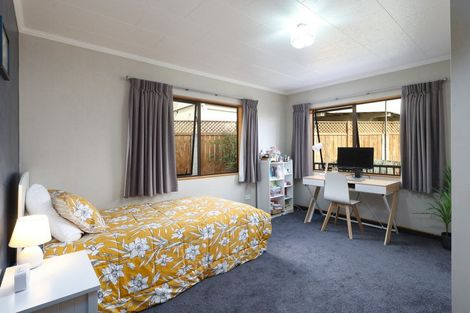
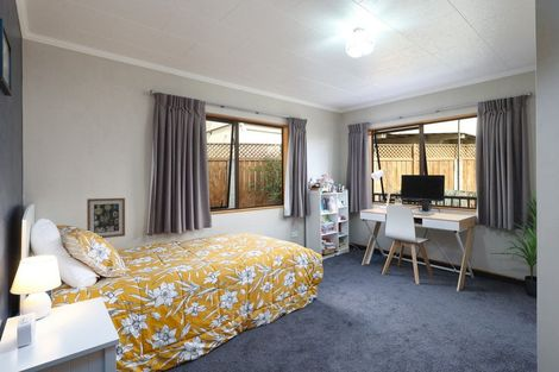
+ wall art (106, 217)
